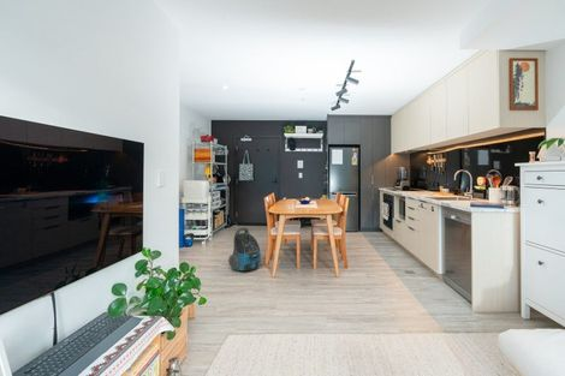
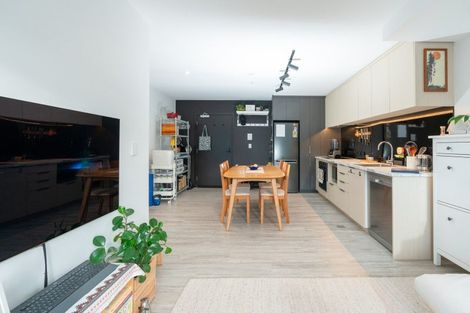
- vacuum cleaner (245, 249)
